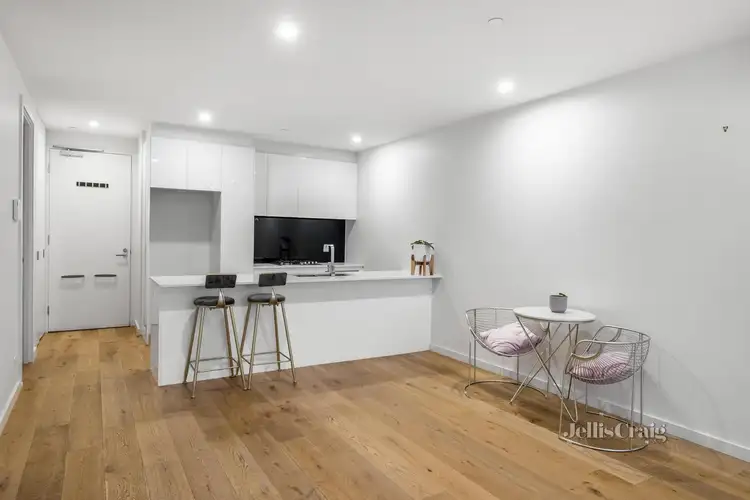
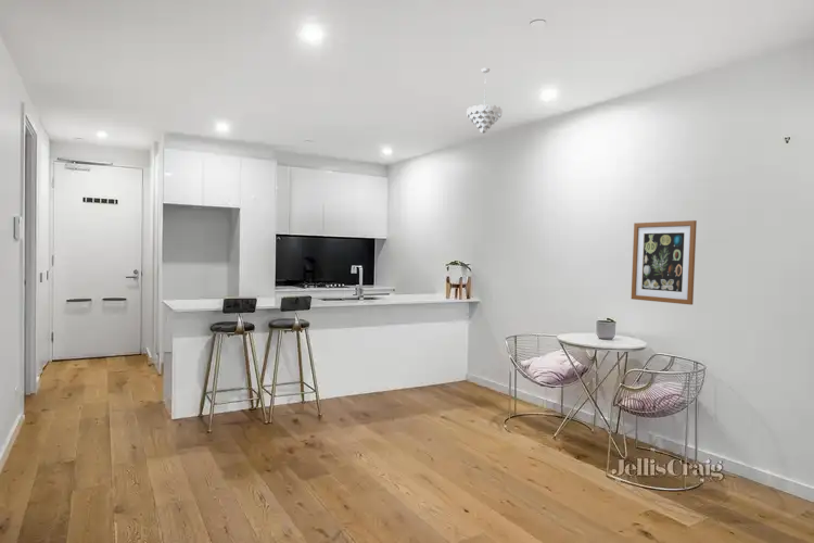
+ wall art (662, 262)
+ pendant light (484, 101)
